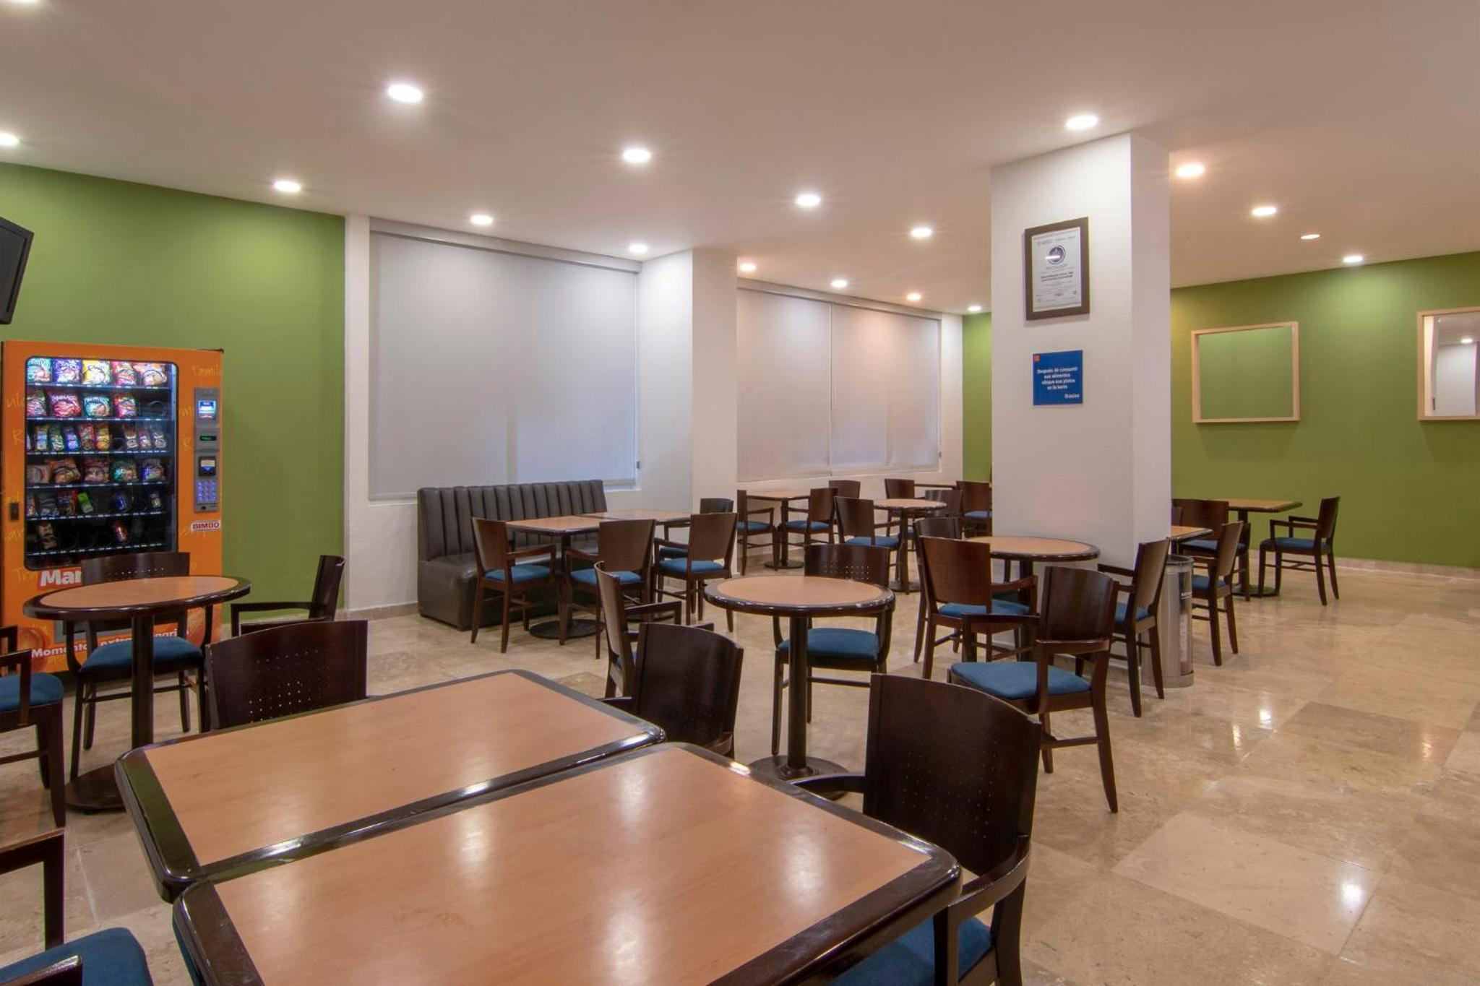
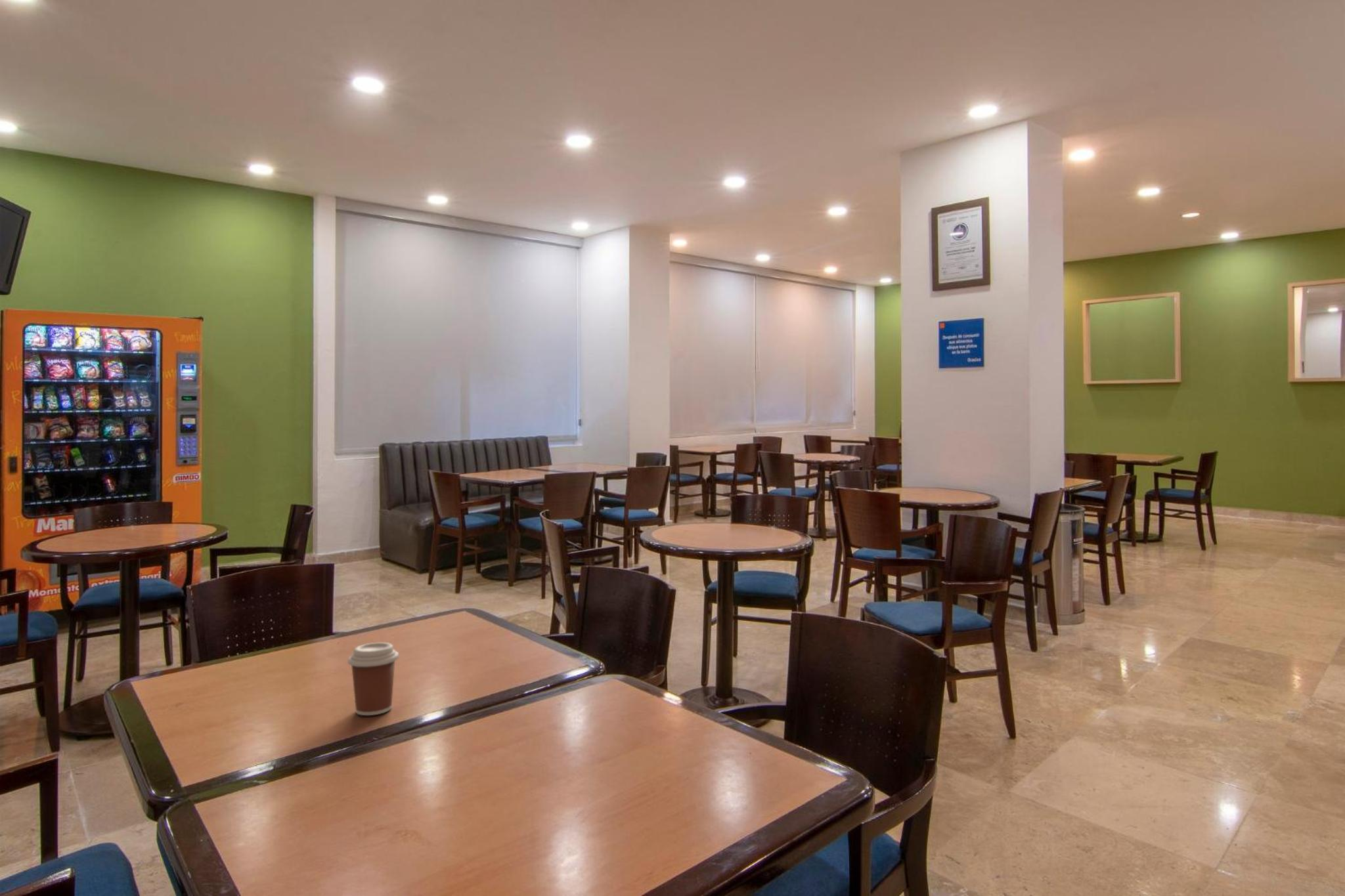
+ coffee cup (374, 678)
